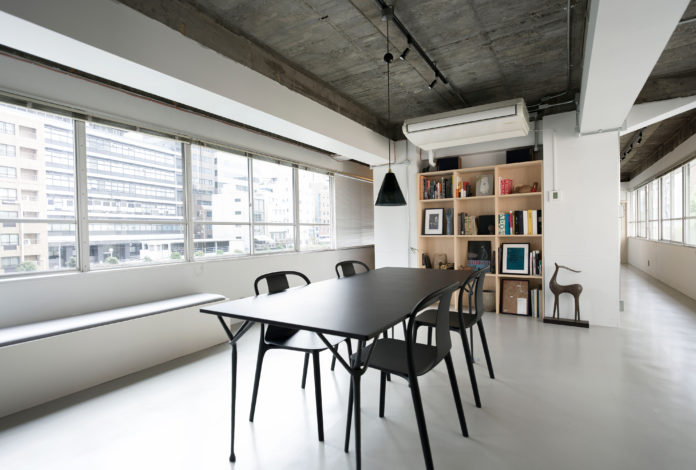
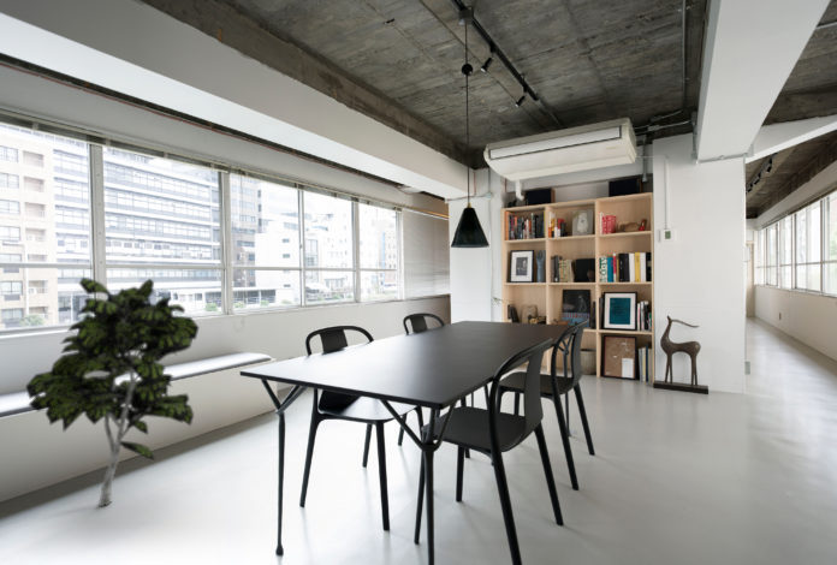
+ indoor plant (114, 386)
